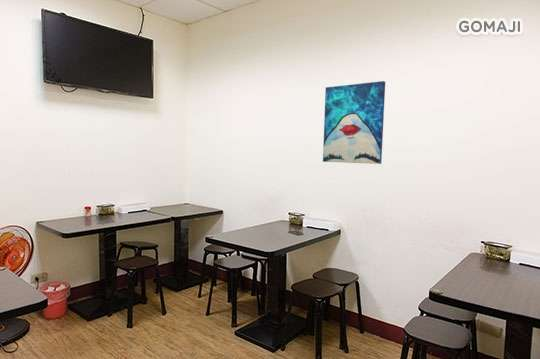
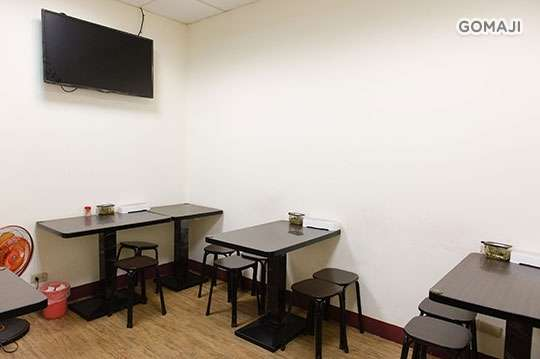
- wall art (352, 124)
